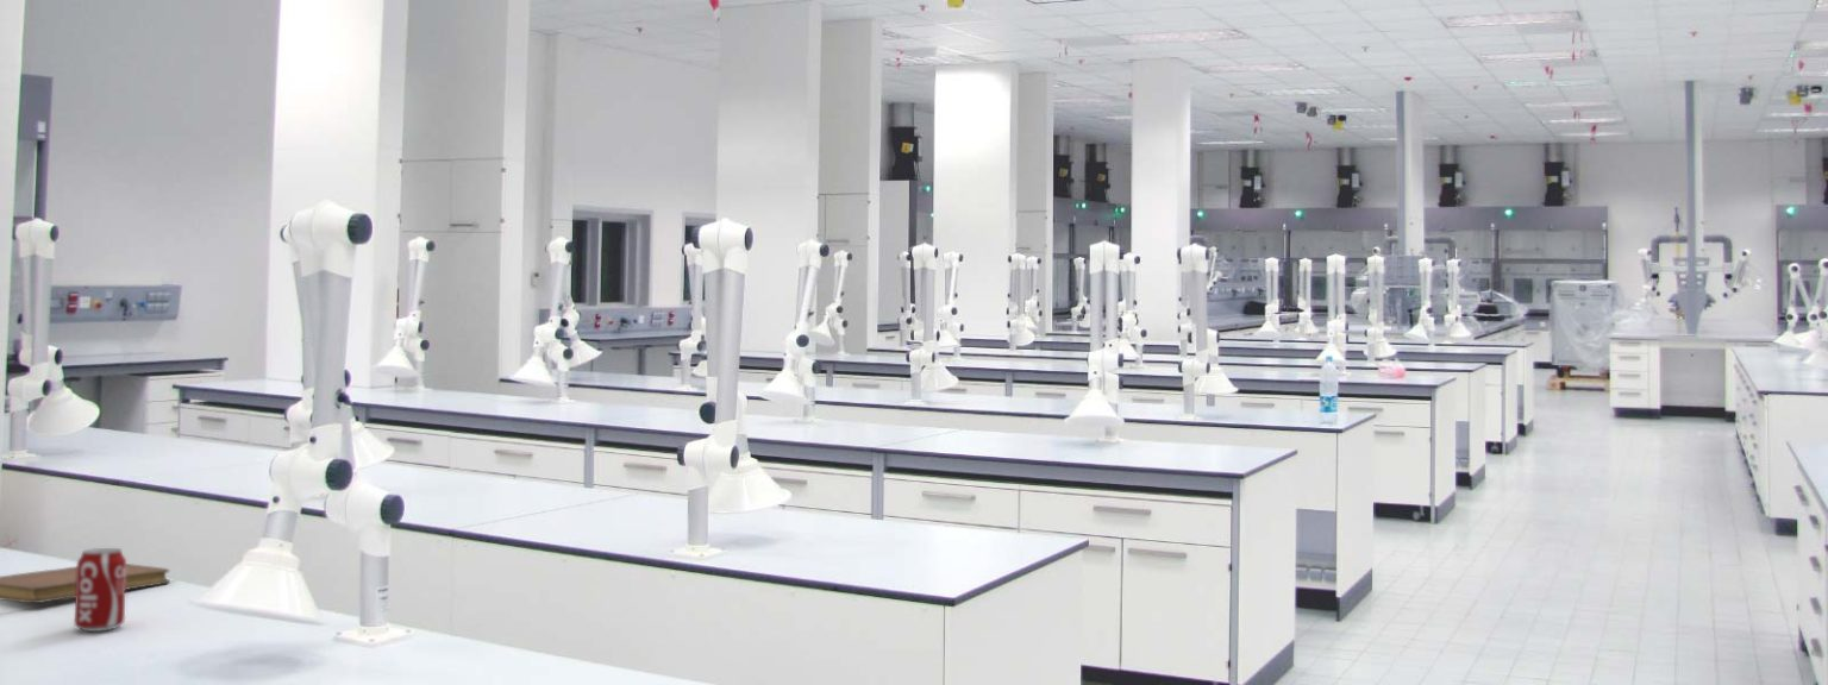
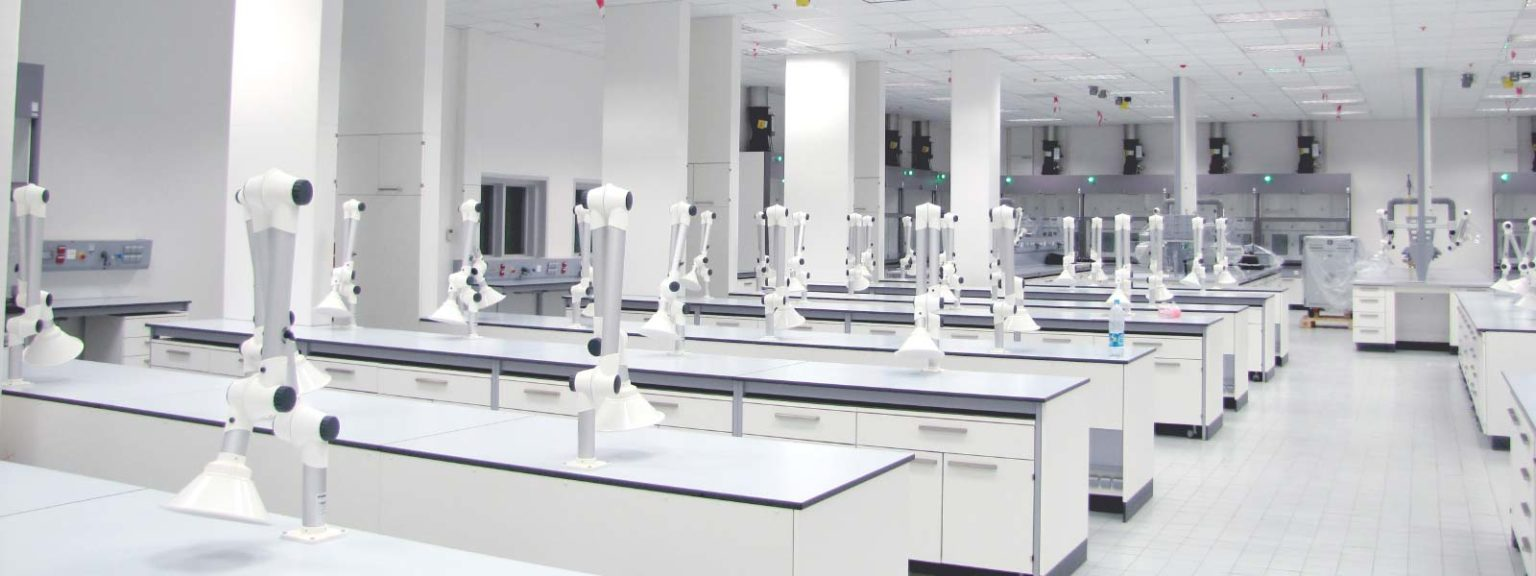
- notebook (71, 580)
- beverage can (100, 589)
